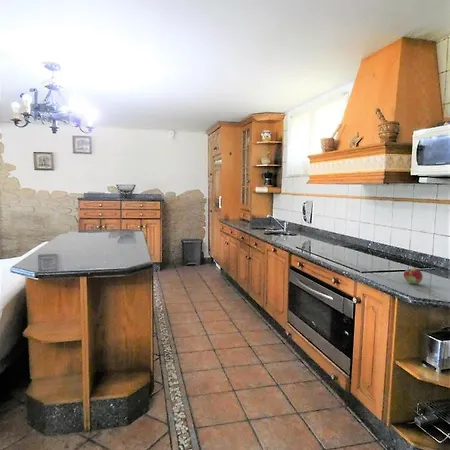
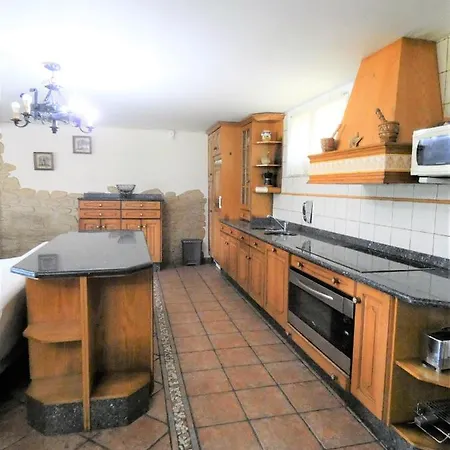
- fruit (412, 275)
